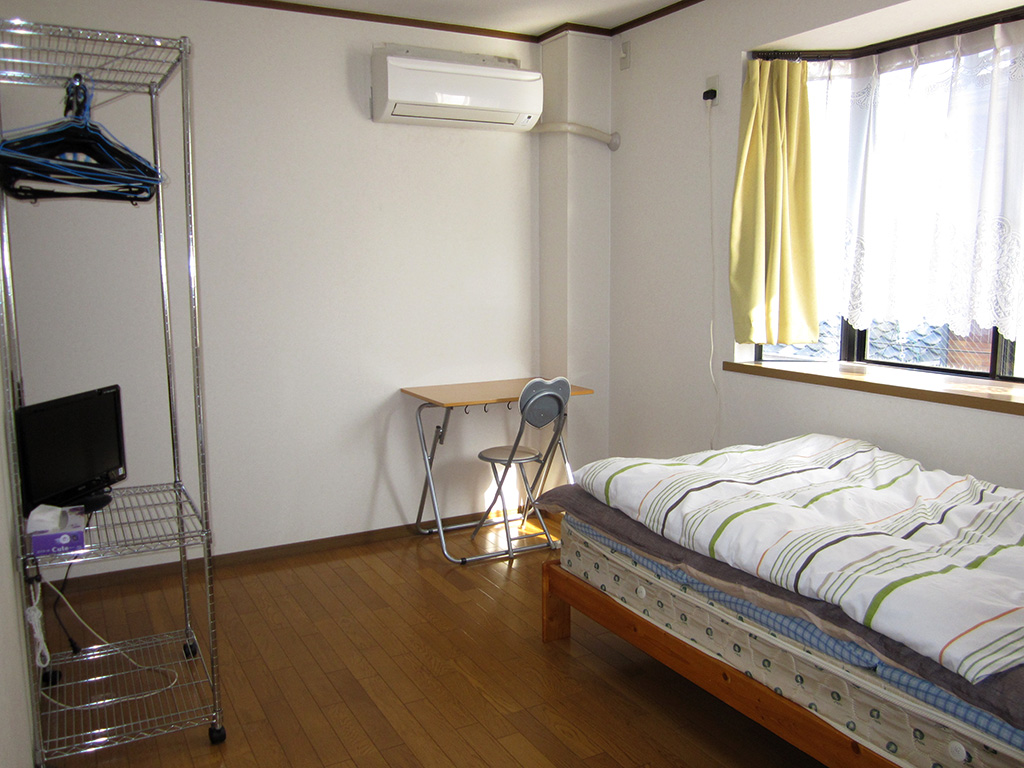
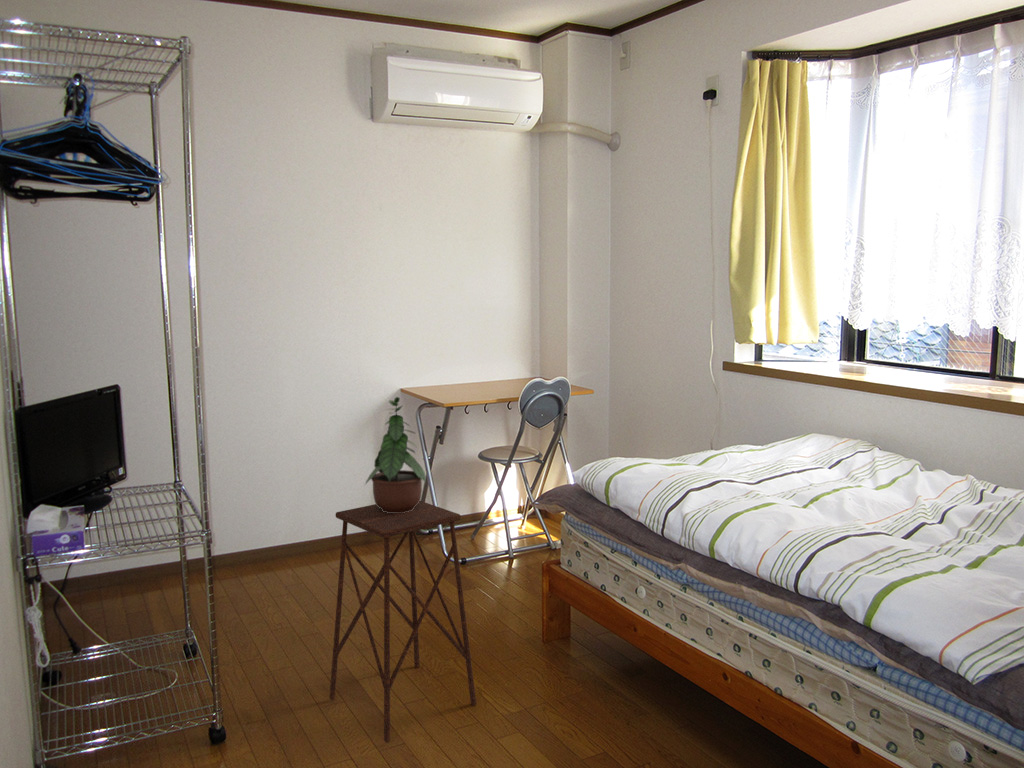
+ side table (401, 609)
+ potted plant (394, 452)
